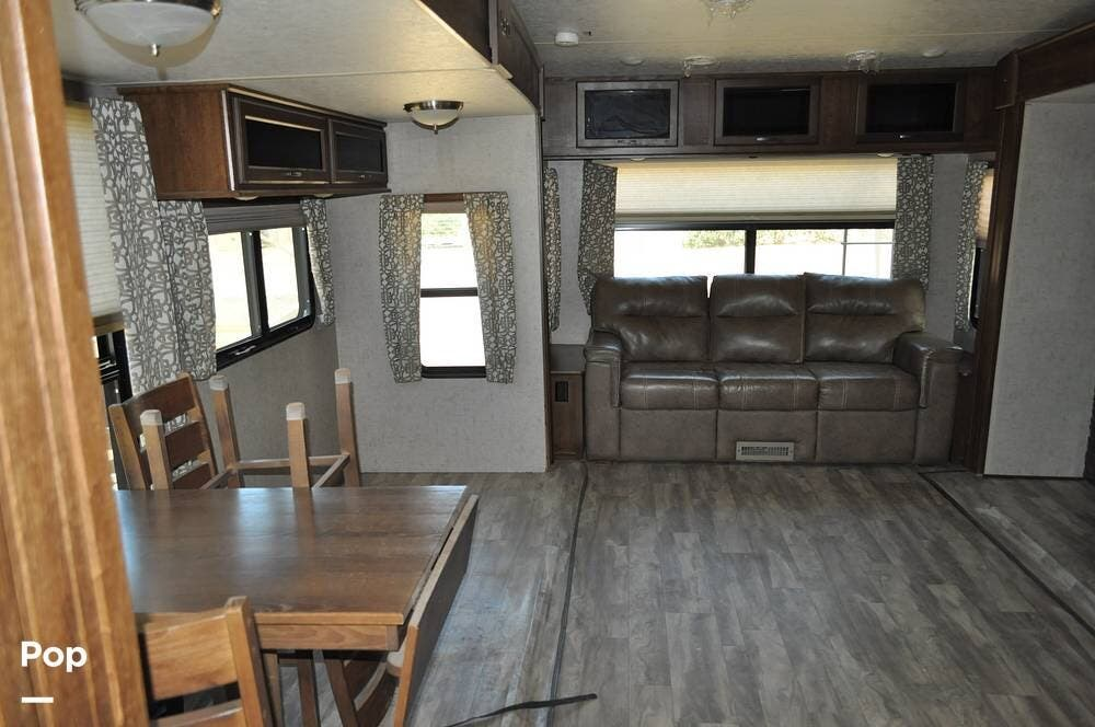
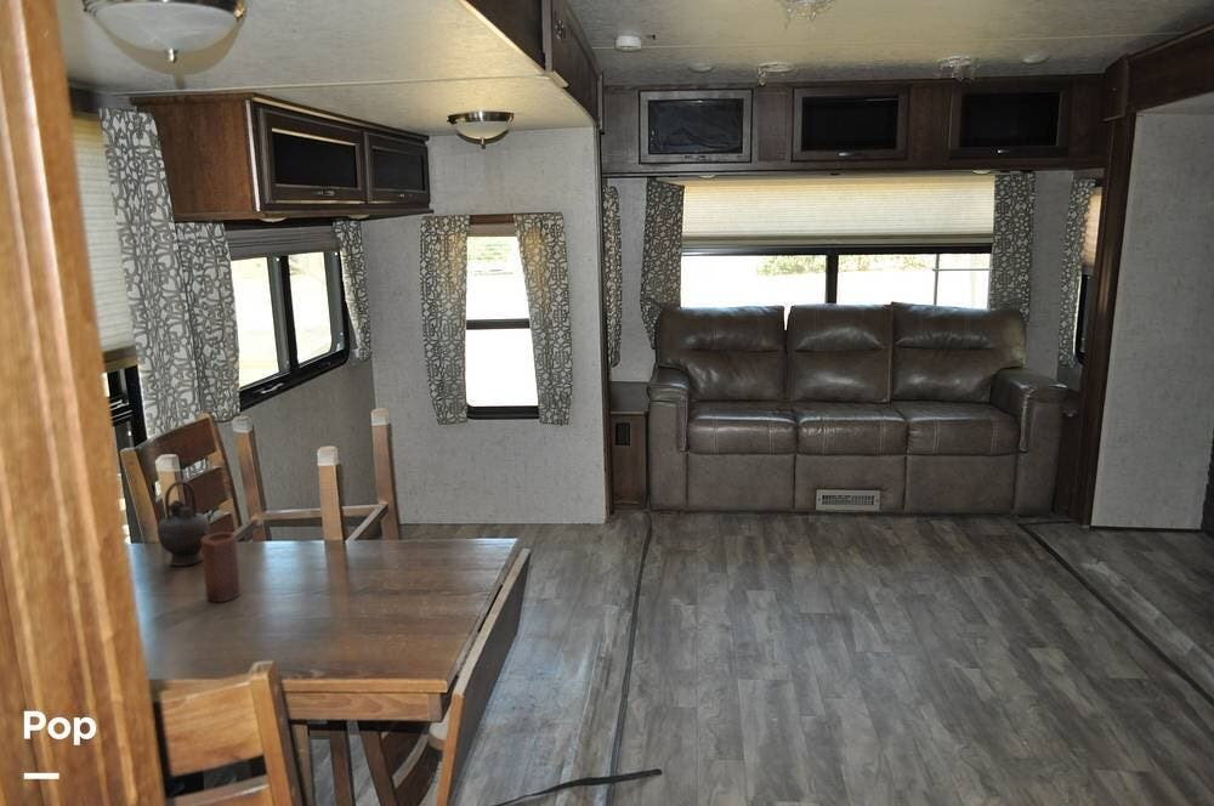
+ teapot (188, 520)
+ candle (221, 566)
